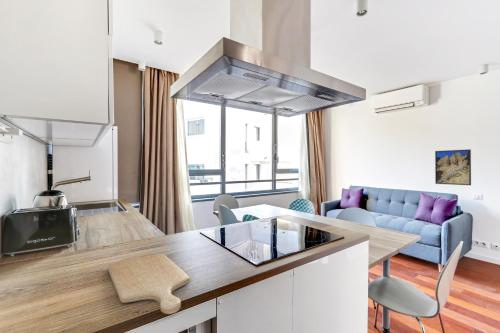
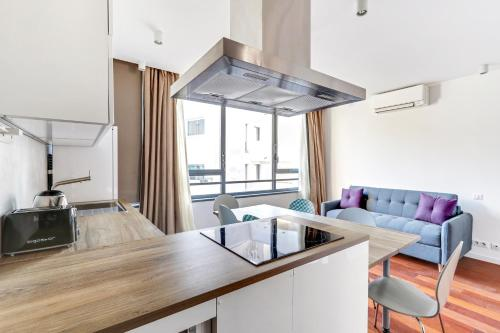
- chopping board (151, 279)
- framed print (452, 167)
